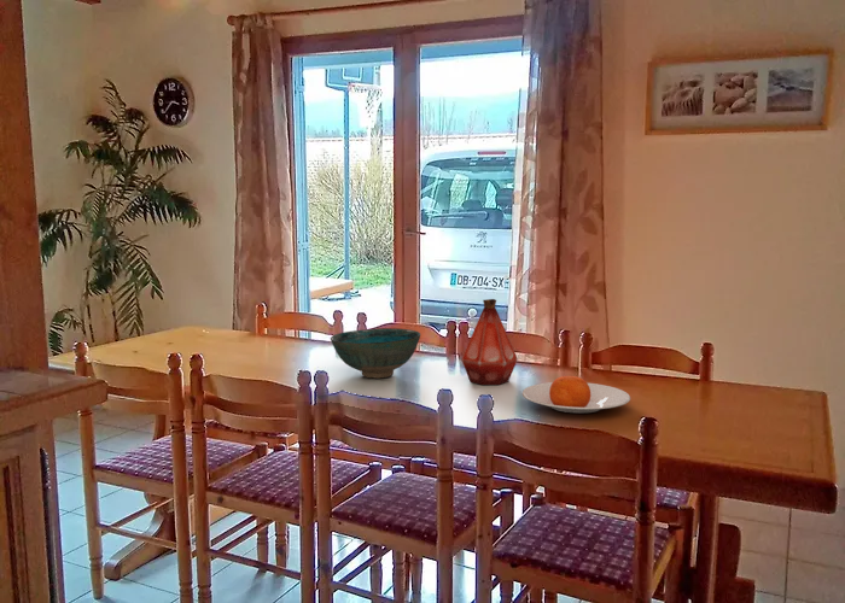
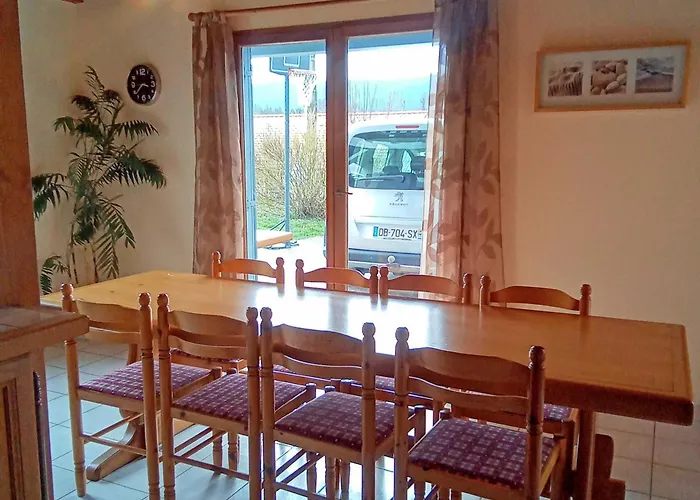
- plate (575, 391)
- bowl (375, 353)
- bottle (489, 340)
